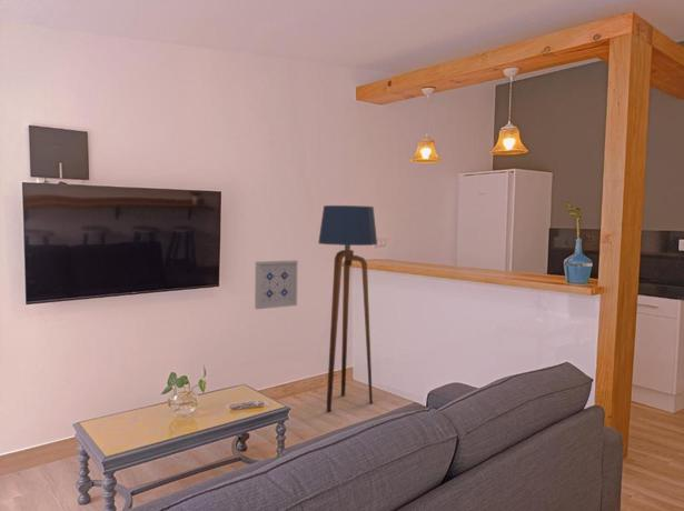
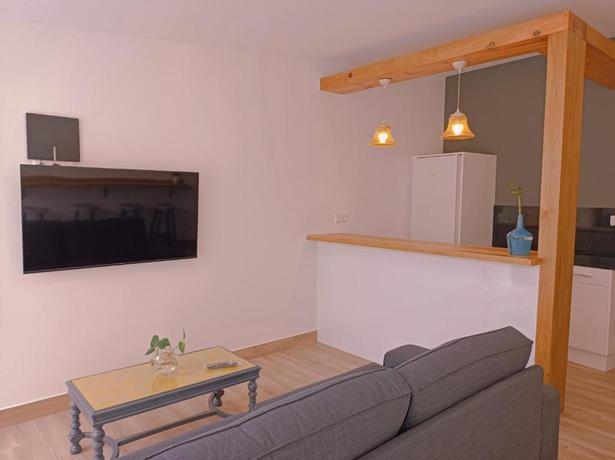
- floor lamp (346, 307)
- wall art (276, 283)
